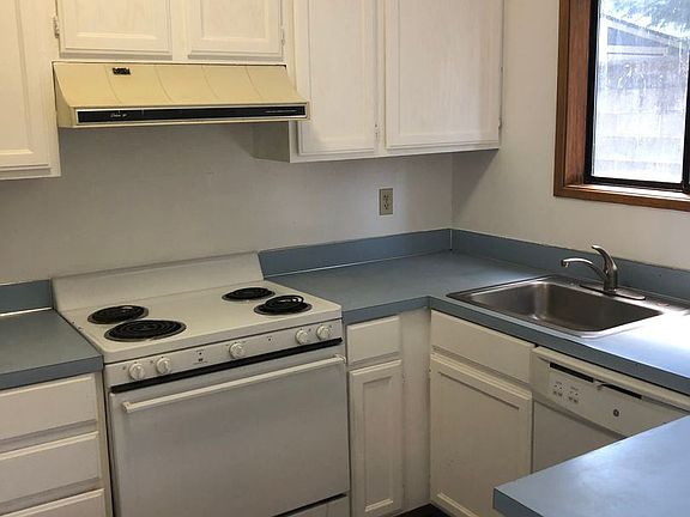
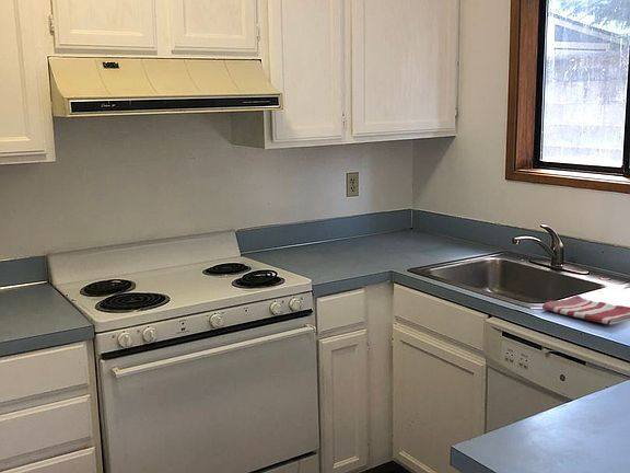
+ dish towel (591, 309)
